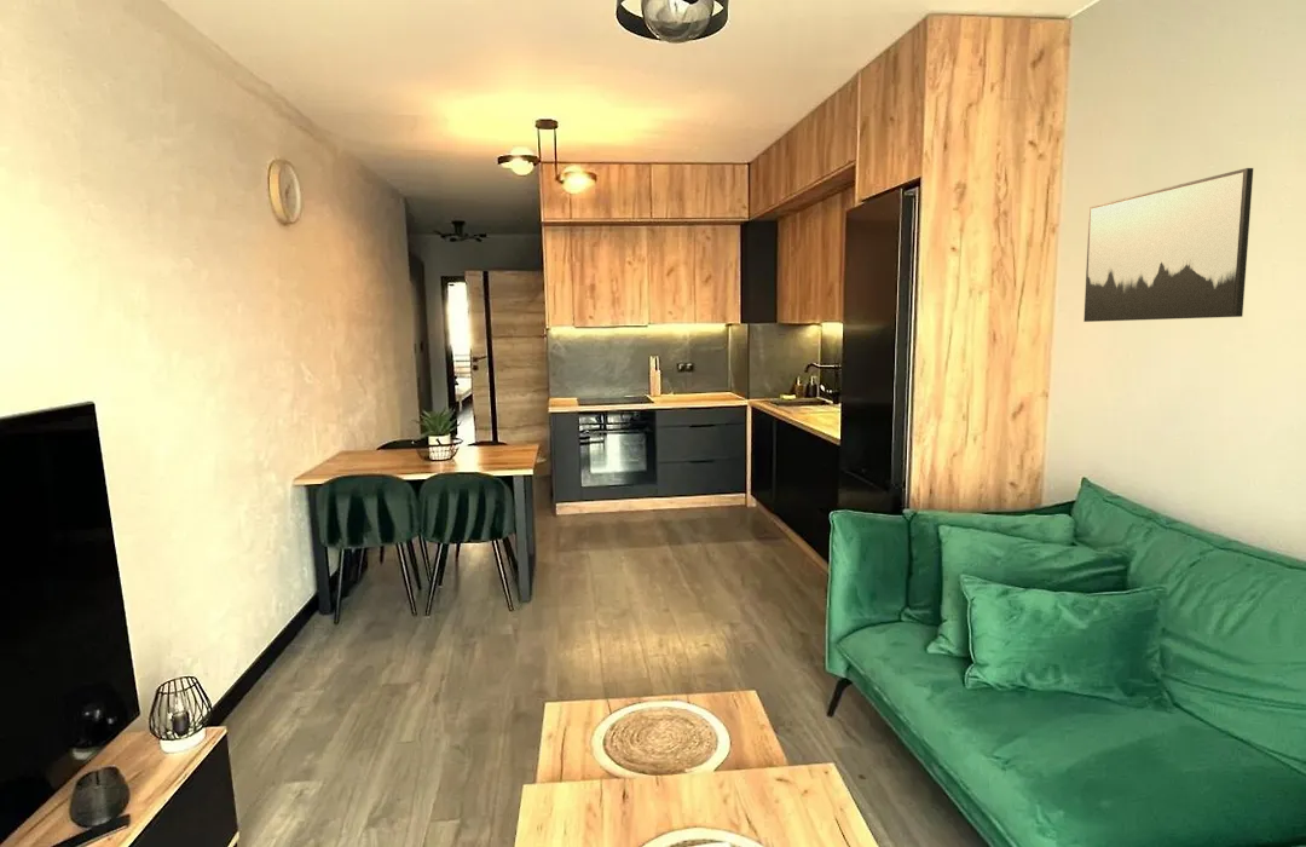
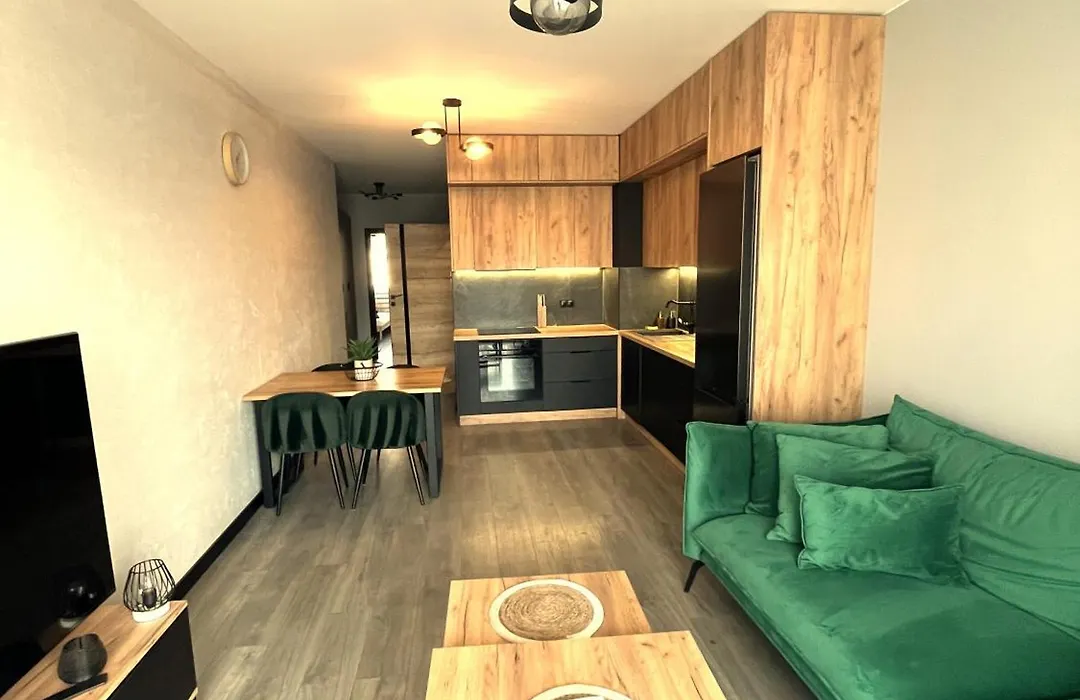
- wall art (1156, 255)
